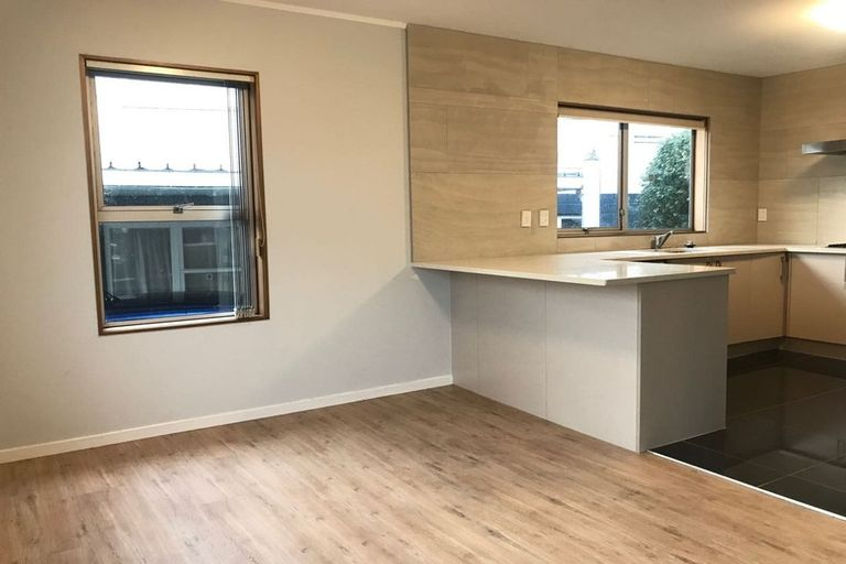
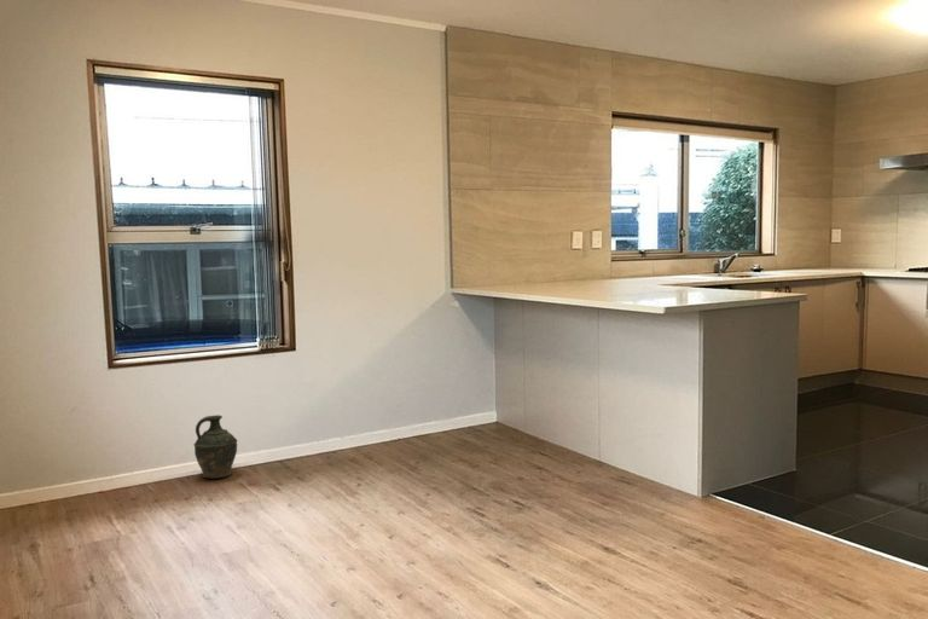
+ ceramic jug (215, 445)
